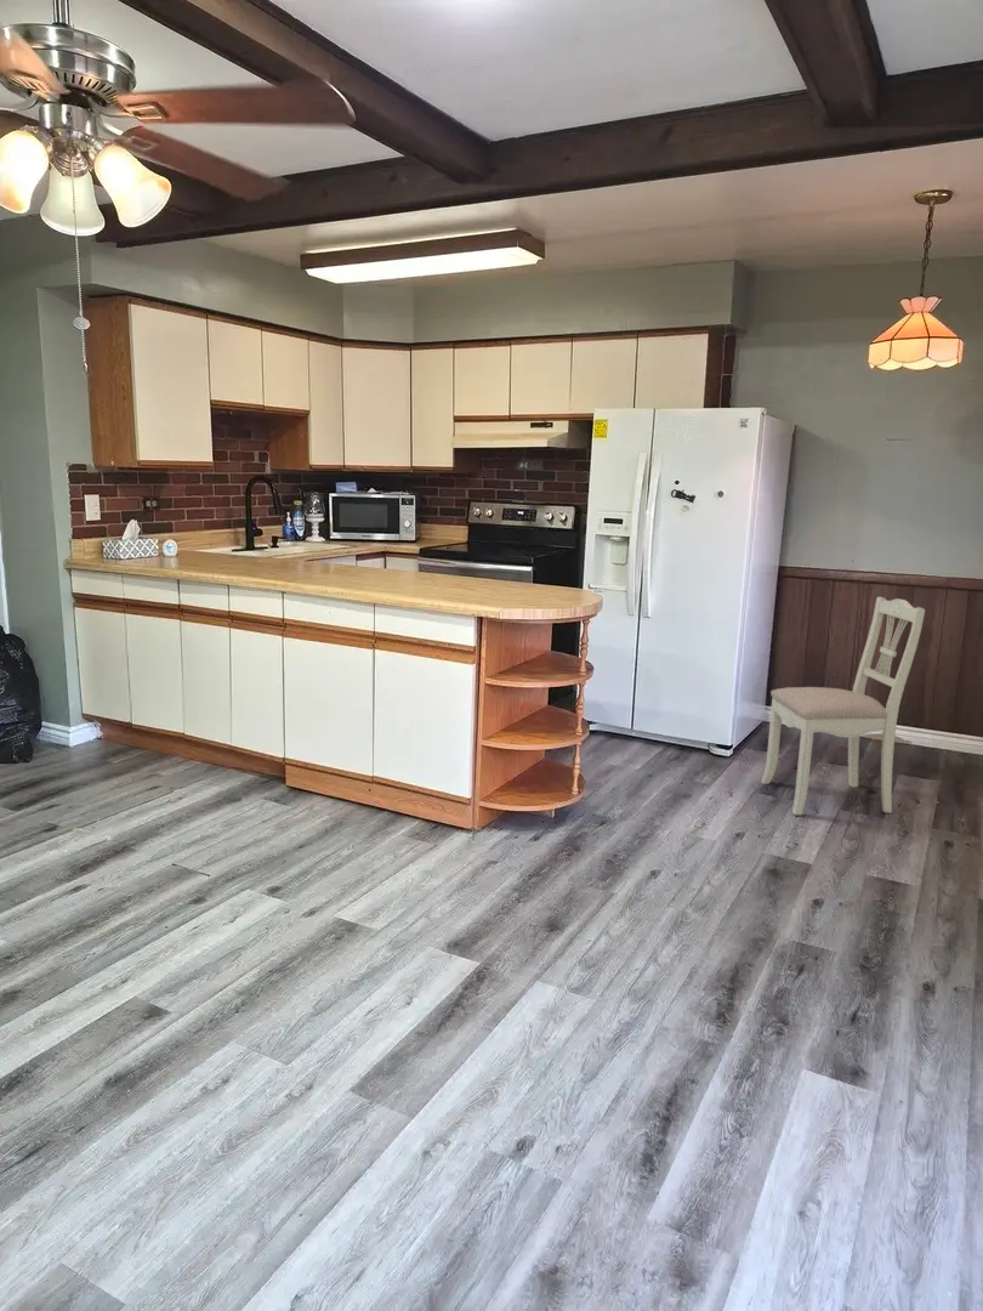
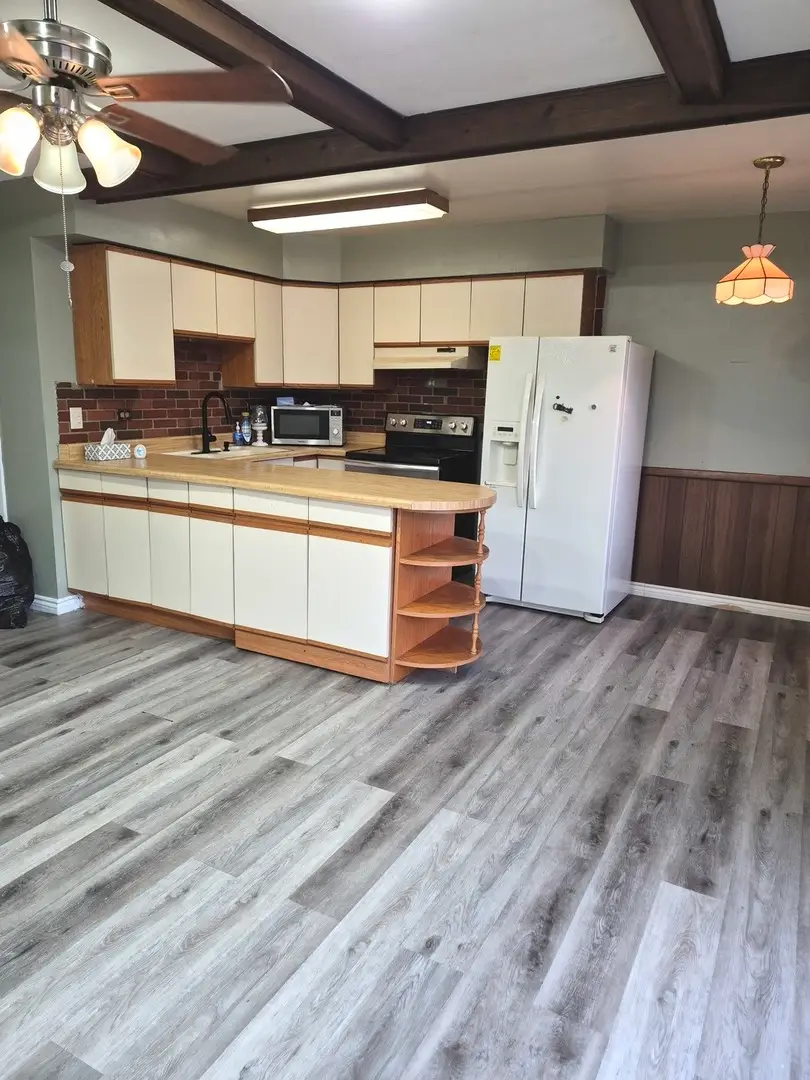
- dining chair (835, 699)
